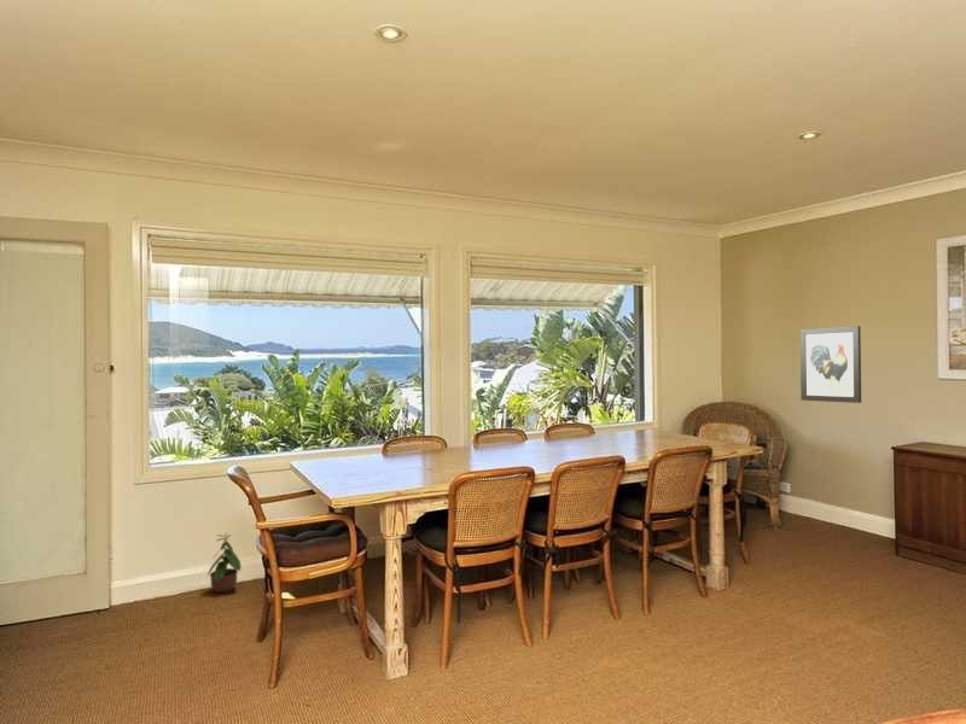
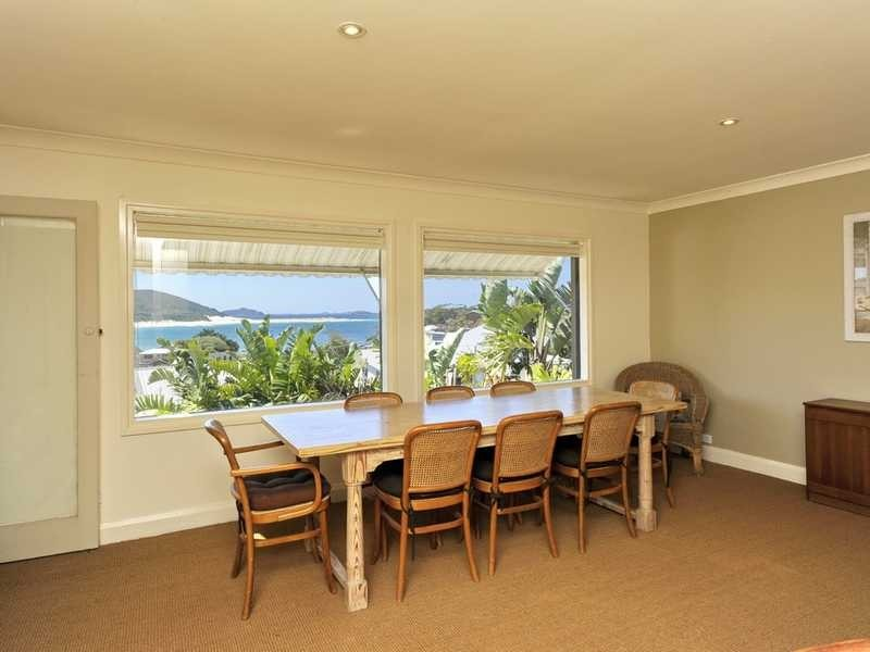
- wall art (830, 364)
- potted plant (225, 560)
